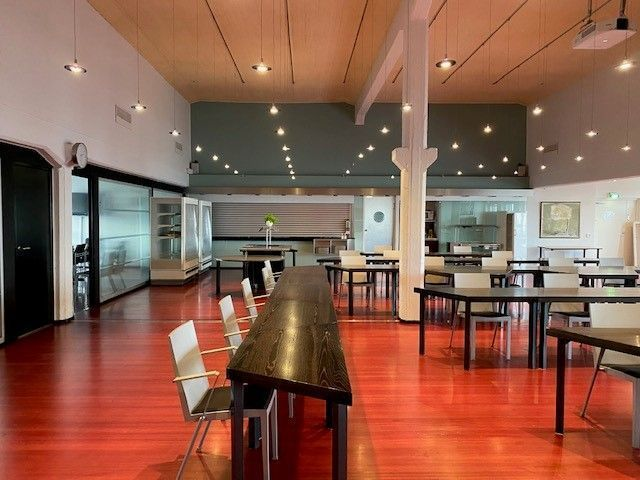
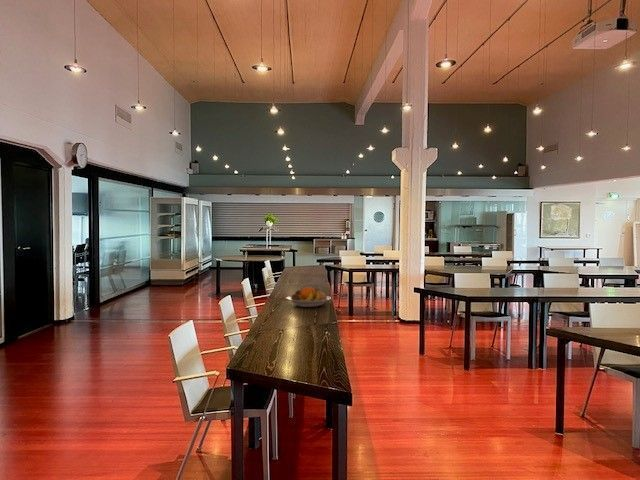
+ fruit bowl (308, 295)
